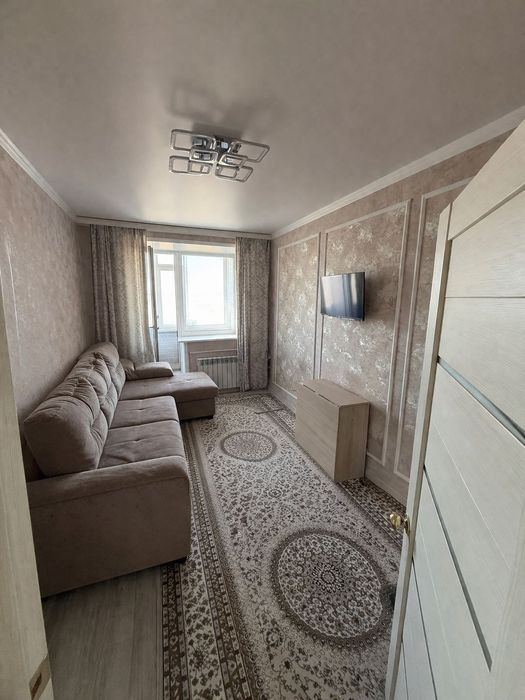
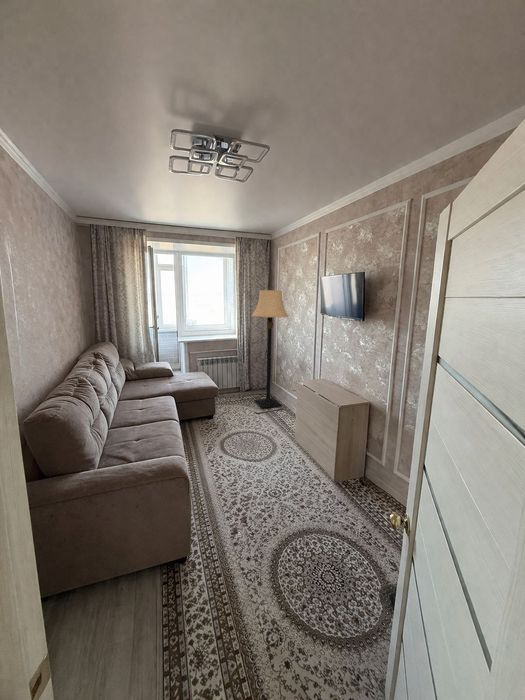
+ lamp (269, 349)
